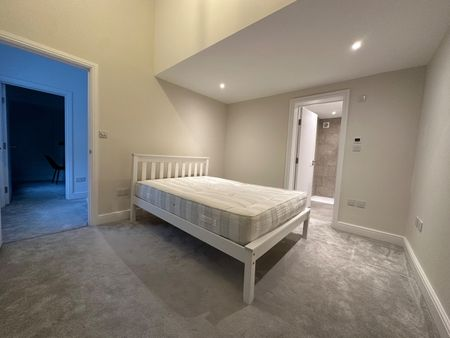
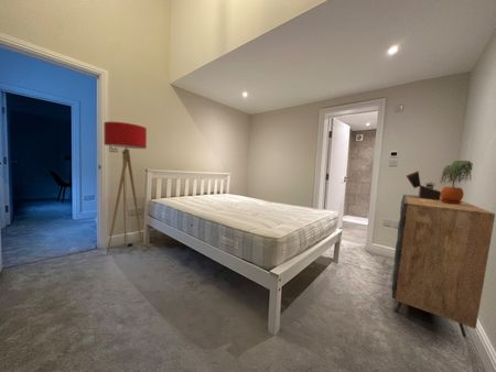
+ potted plant (454, 182)
+ dresser (428, 248)
+ floor lamp (126, 189)
+ decorative box (420, 185)
